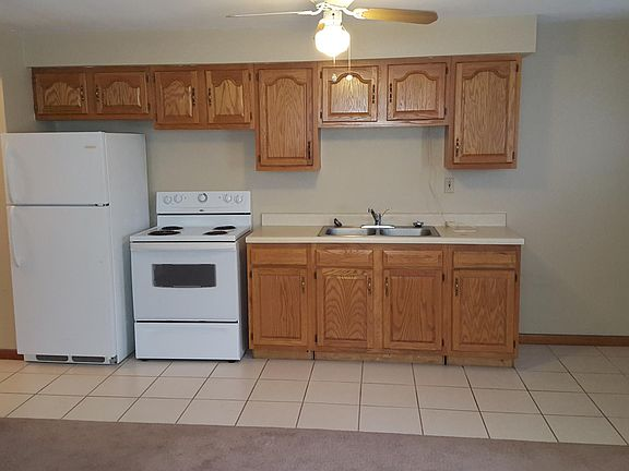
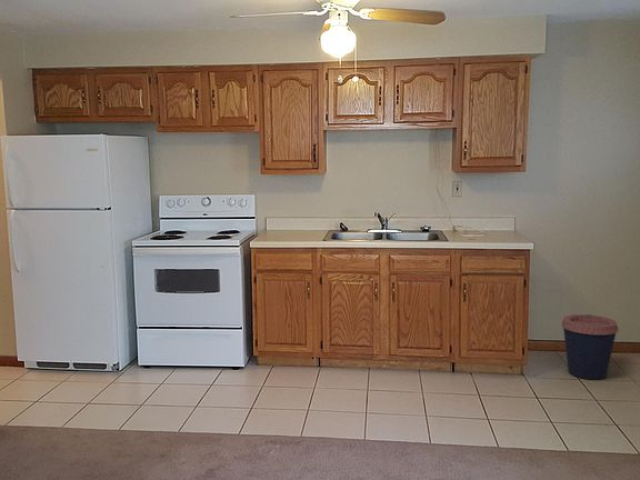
+ coffee cup (588, 347)
